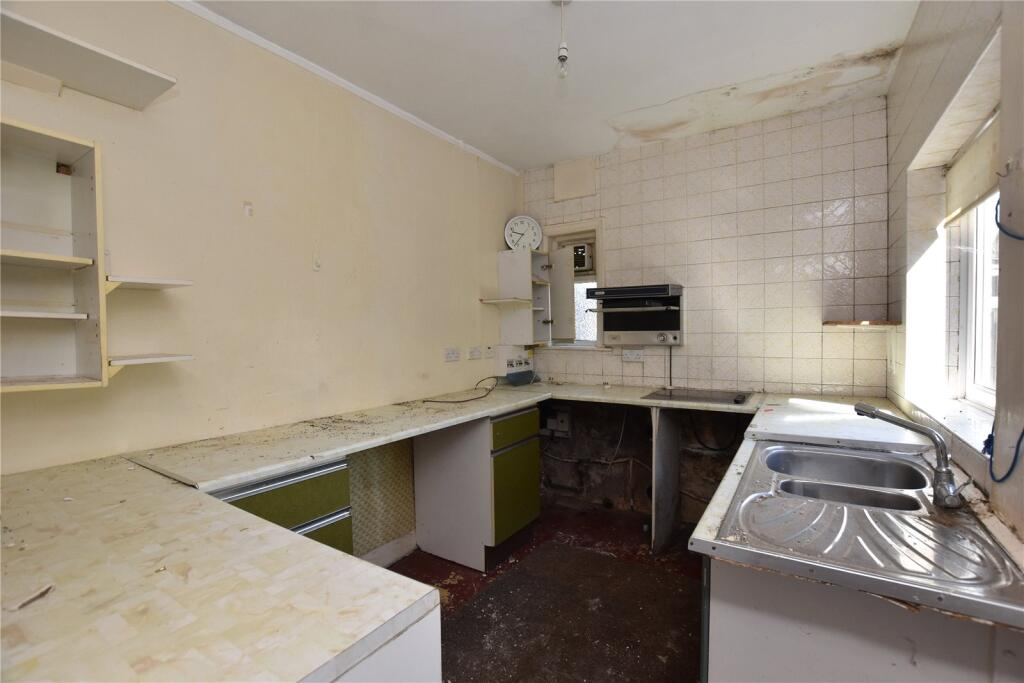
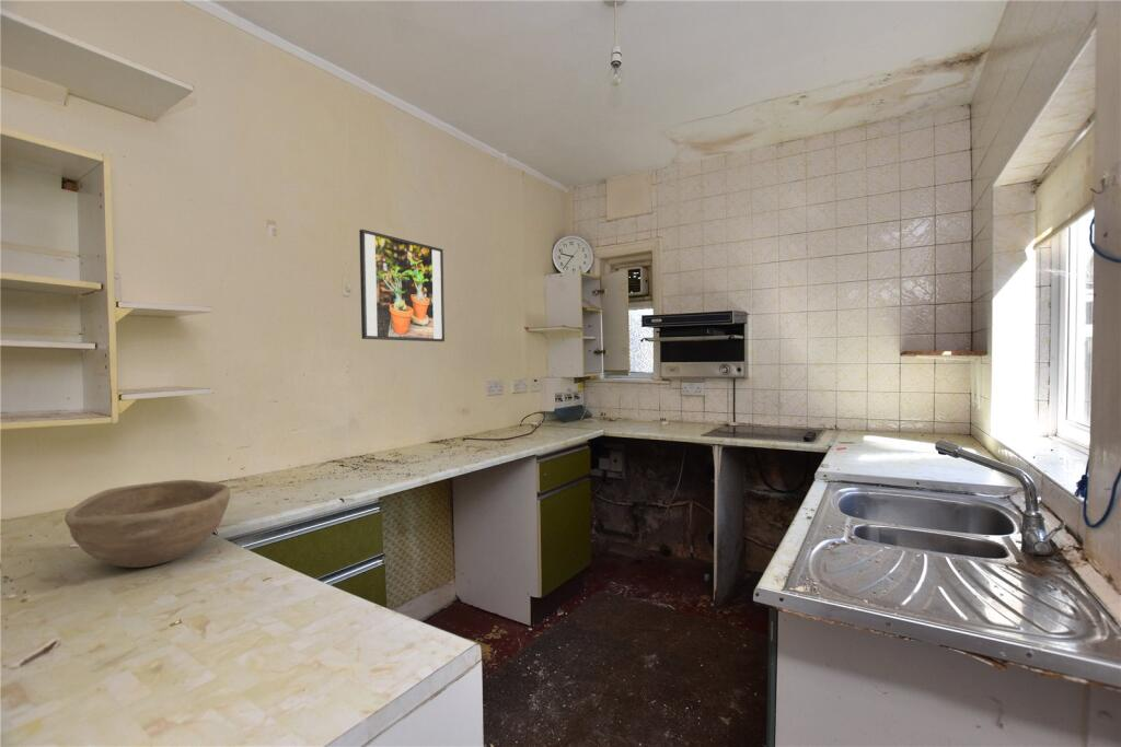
+ bowl (154, 525)
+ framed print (405, 290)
